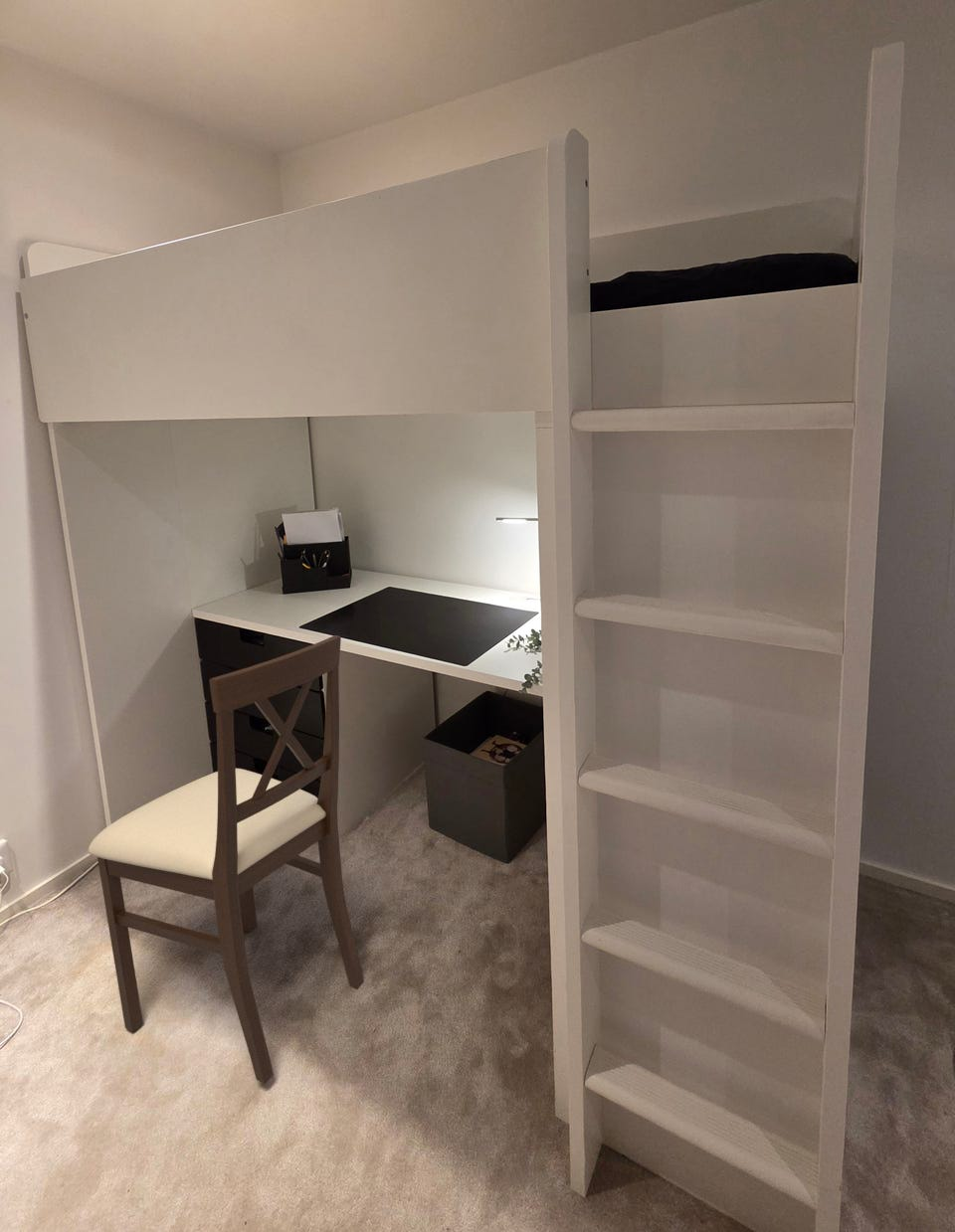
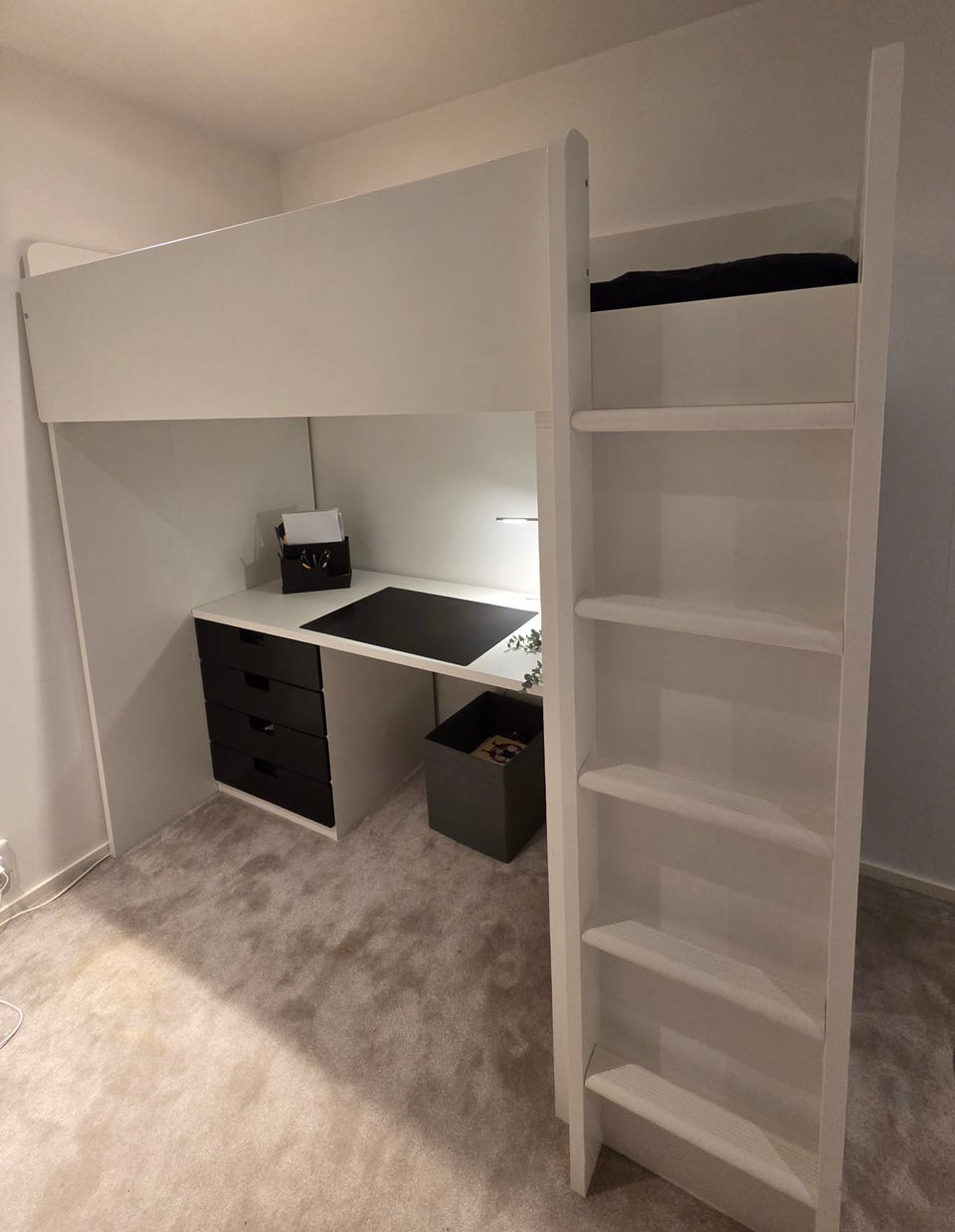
- chair (230, 833)
